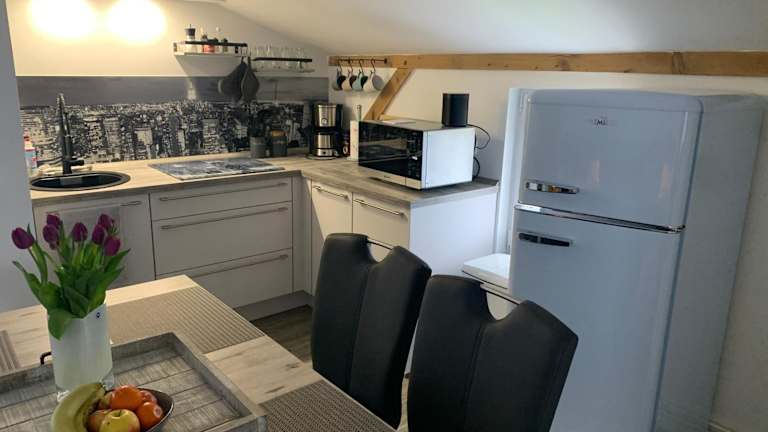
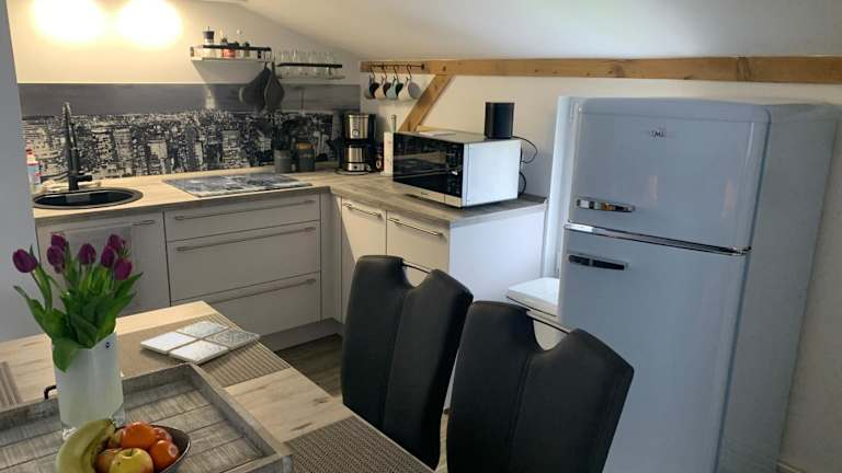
+ drink coaster (201, 341)
